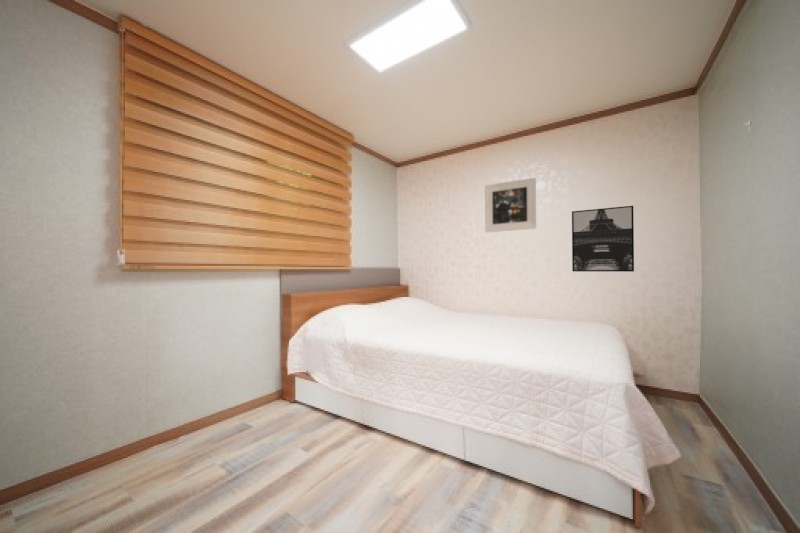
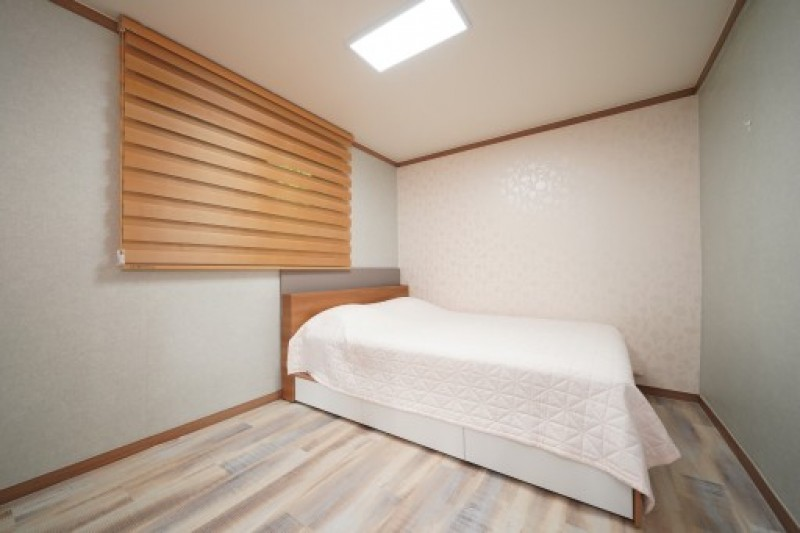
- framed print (509, 206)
- wall art (601, 240)
